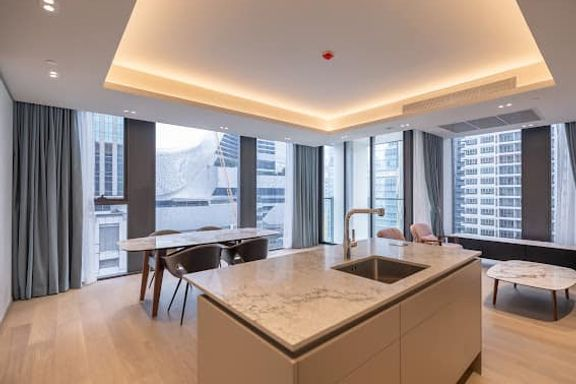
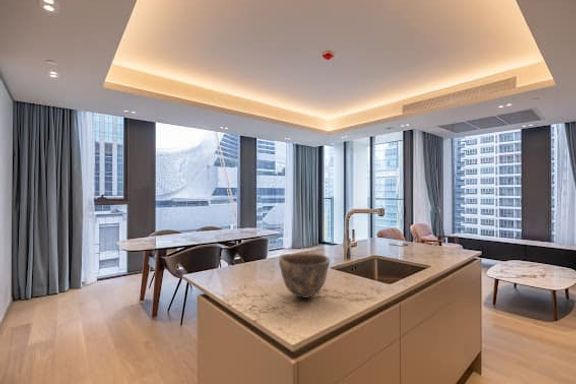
+ bowl (304, 276)
